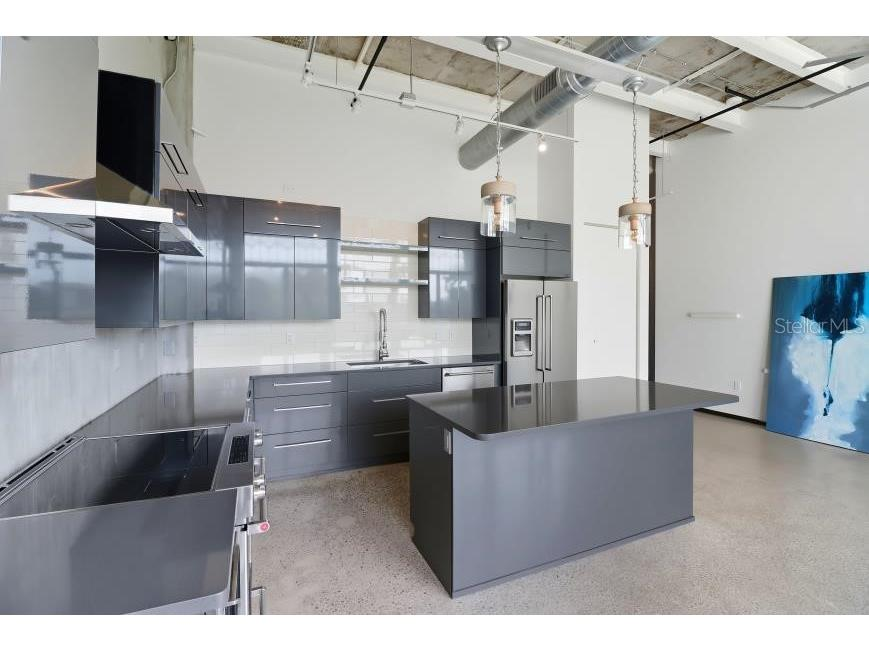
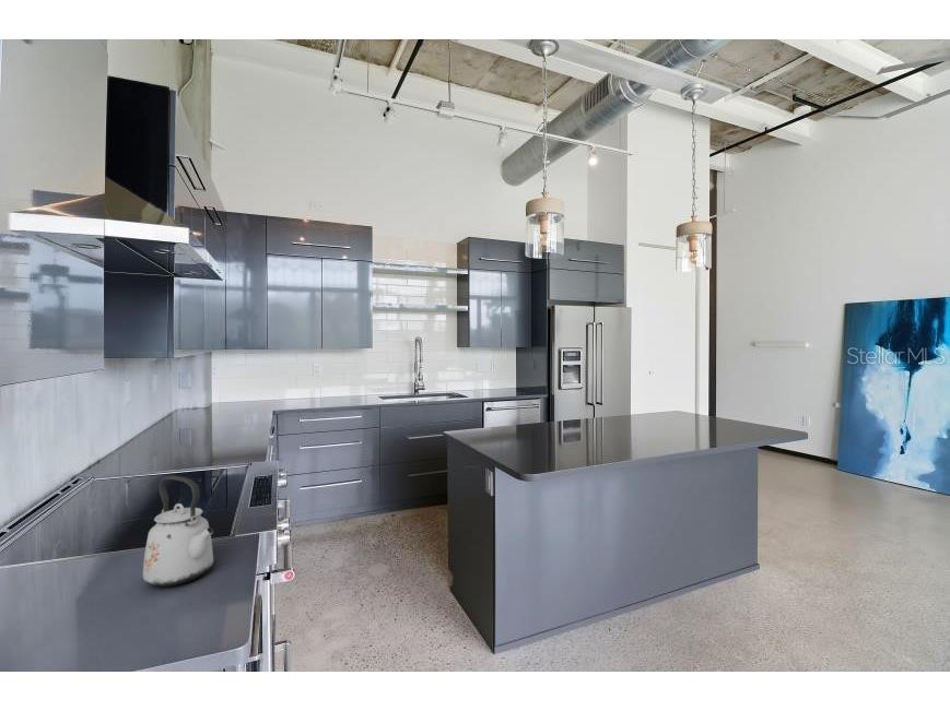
+ kettle (186, 529)
